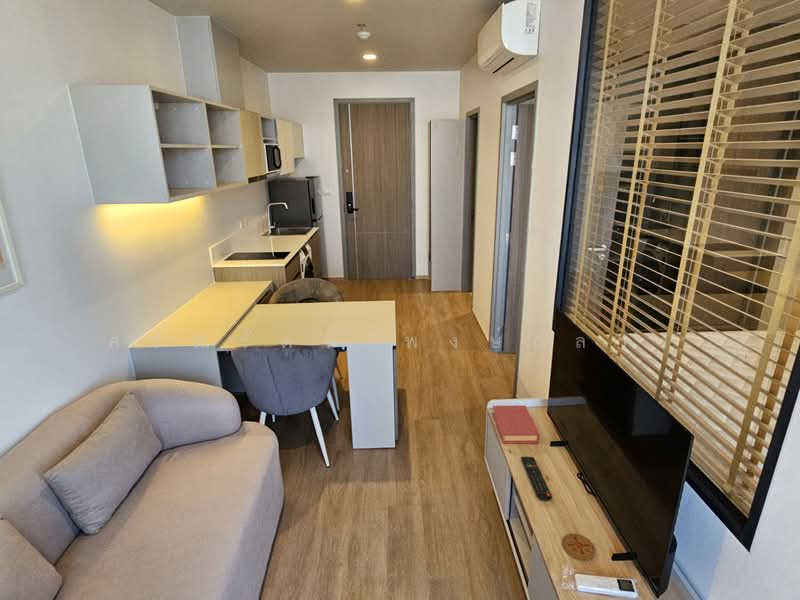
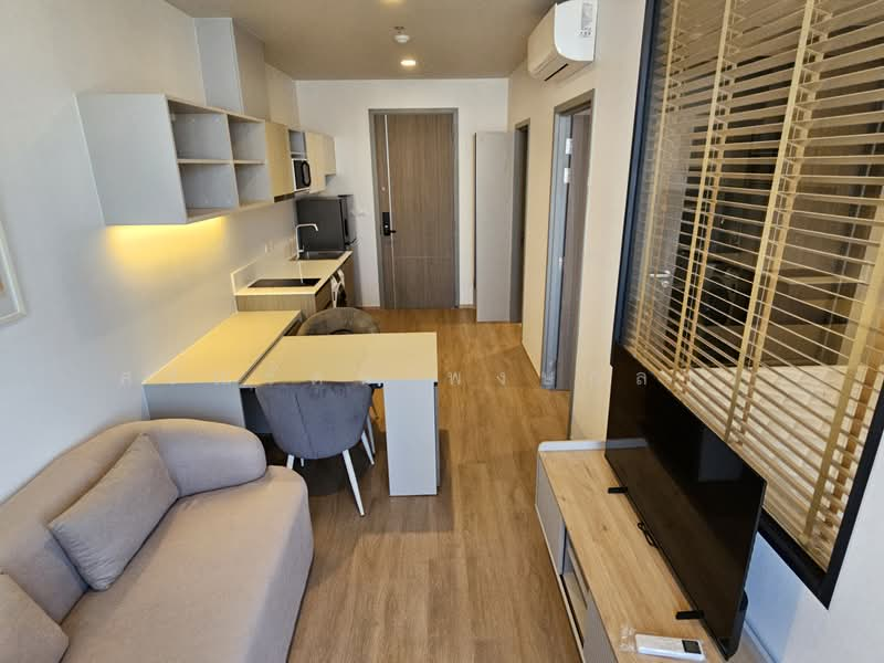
- remote control (535, 477)
- book (514, 423)
- coaster (578, 546)
